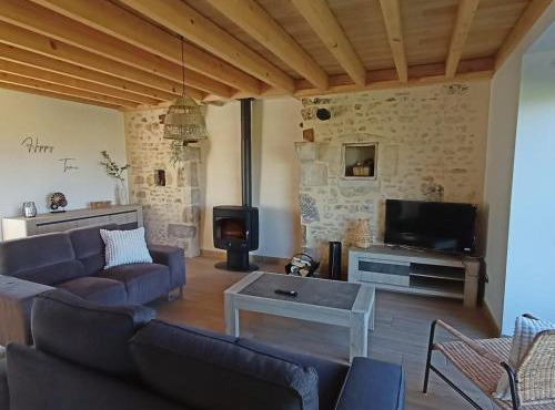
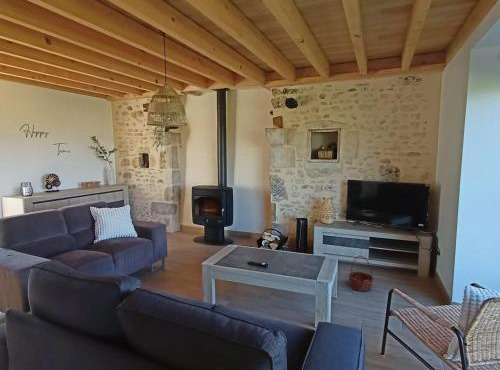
+ basket (361, 272)
